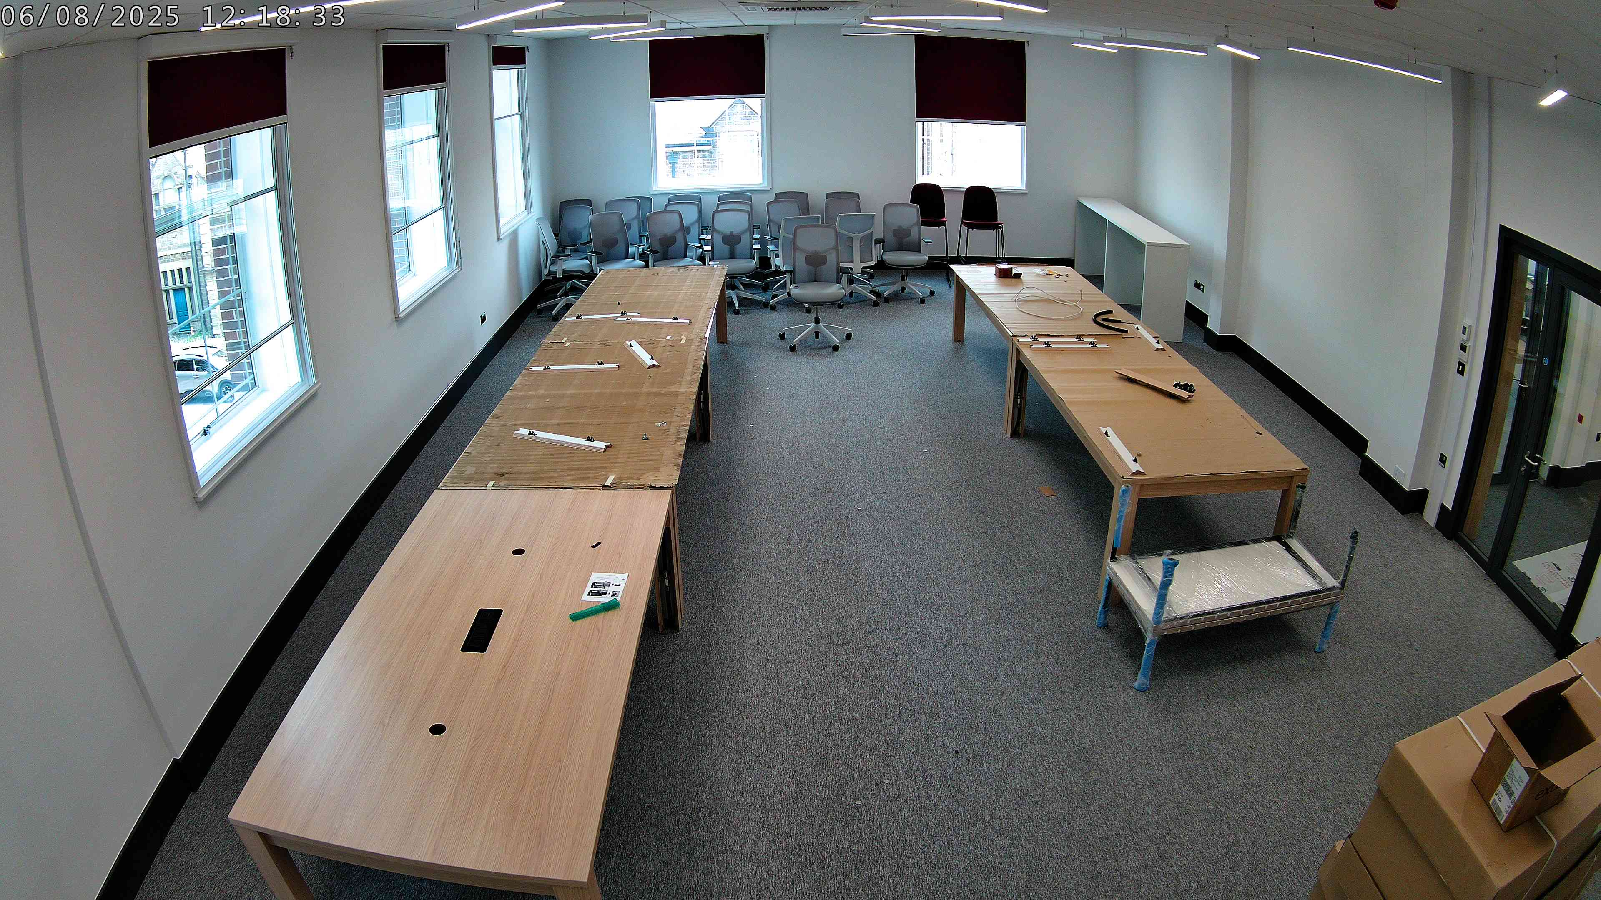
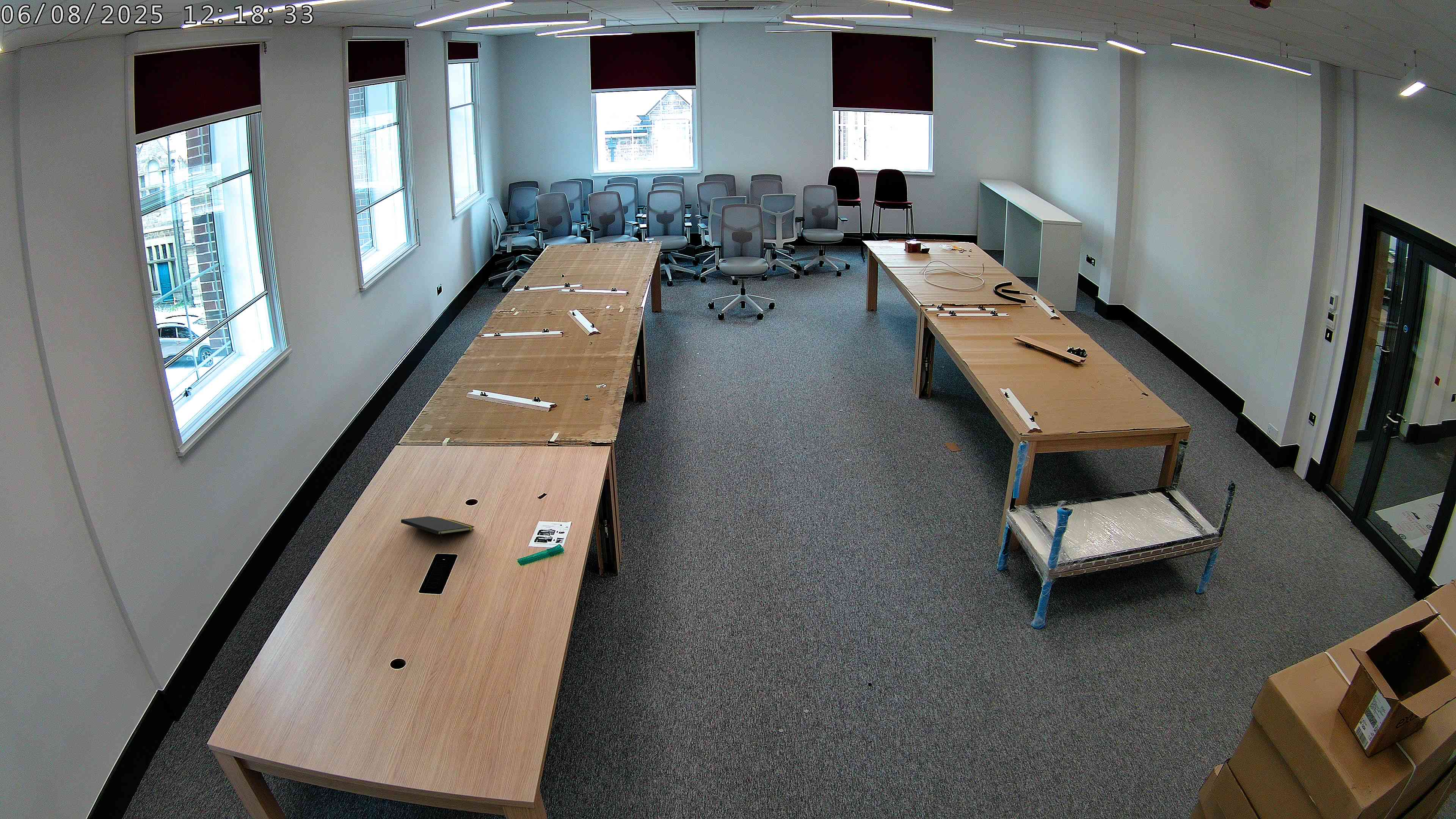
+ notepad (438, 524)
